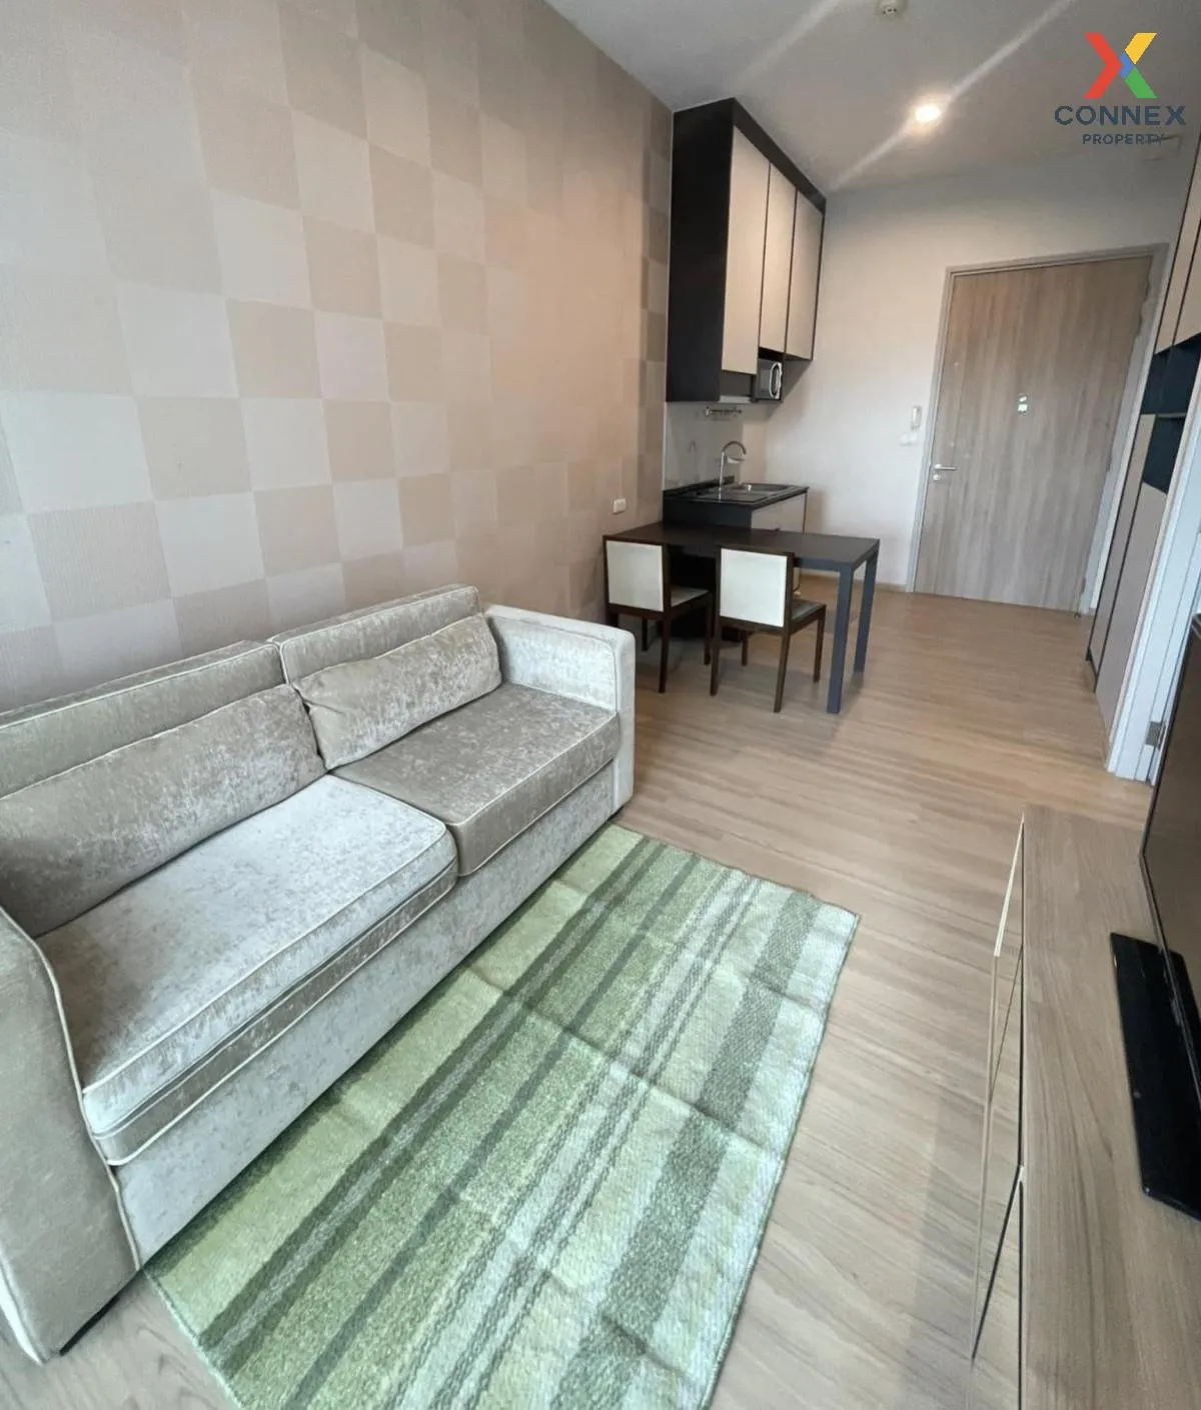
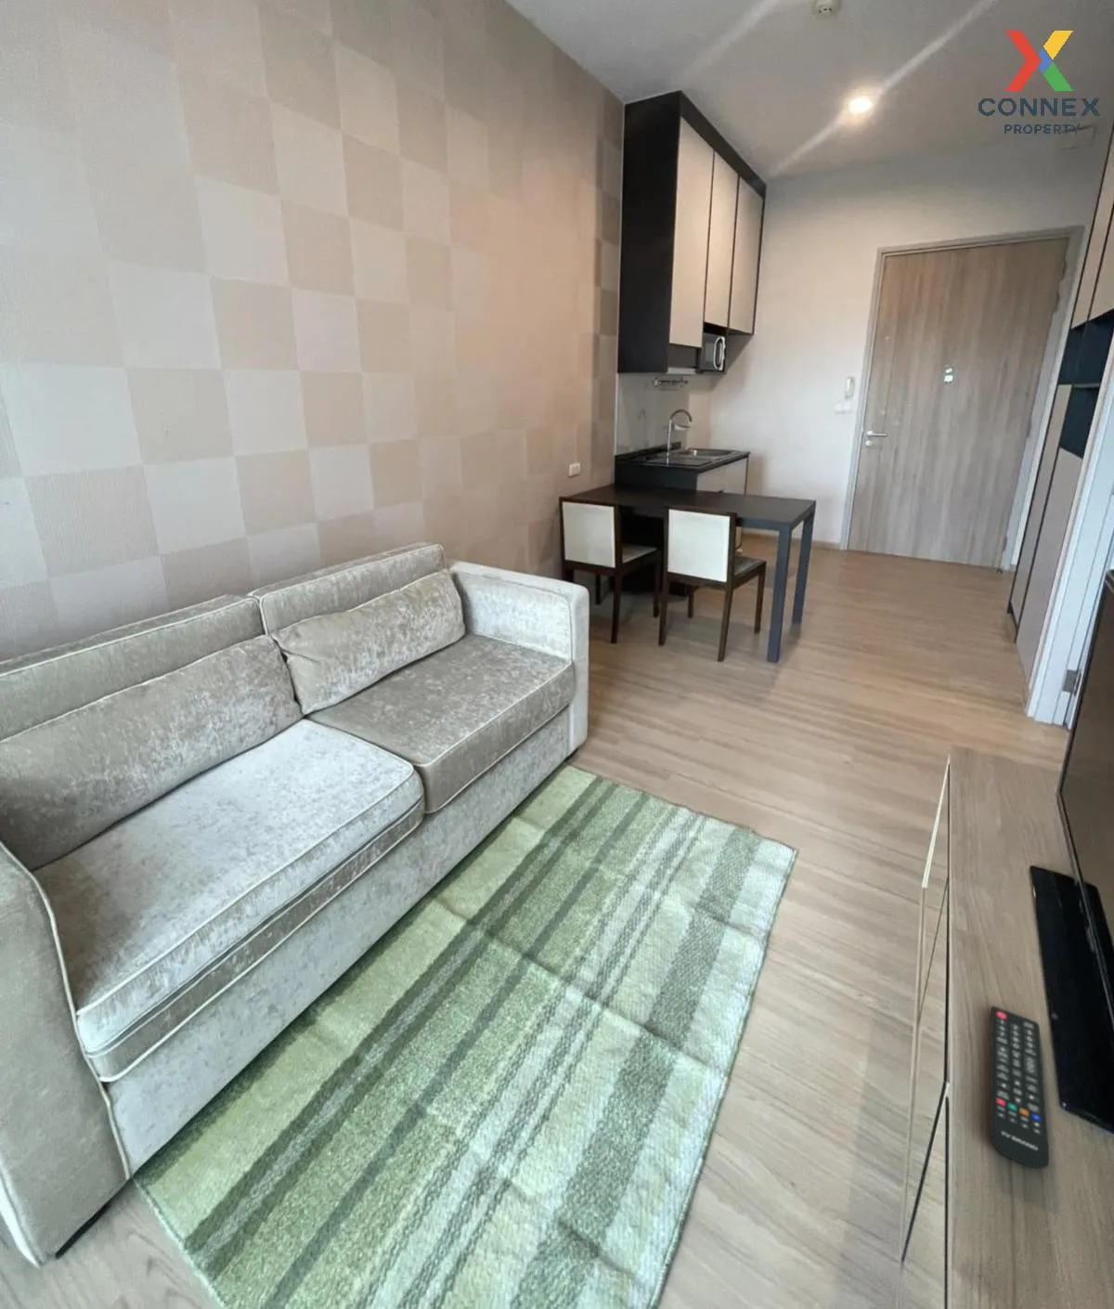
+ remote control (1016, 1078)
